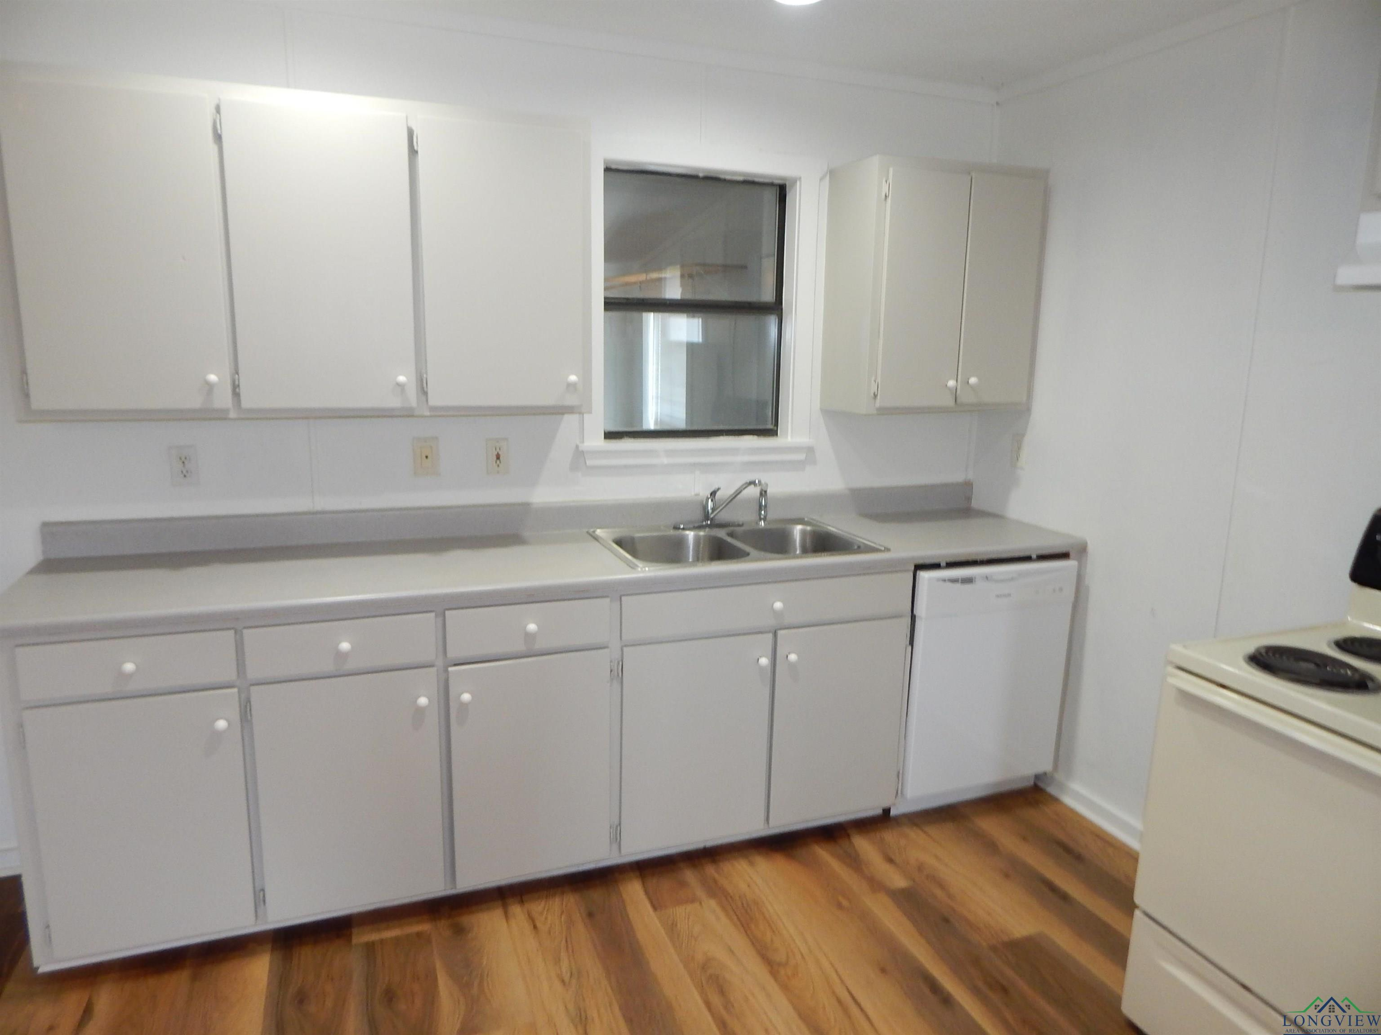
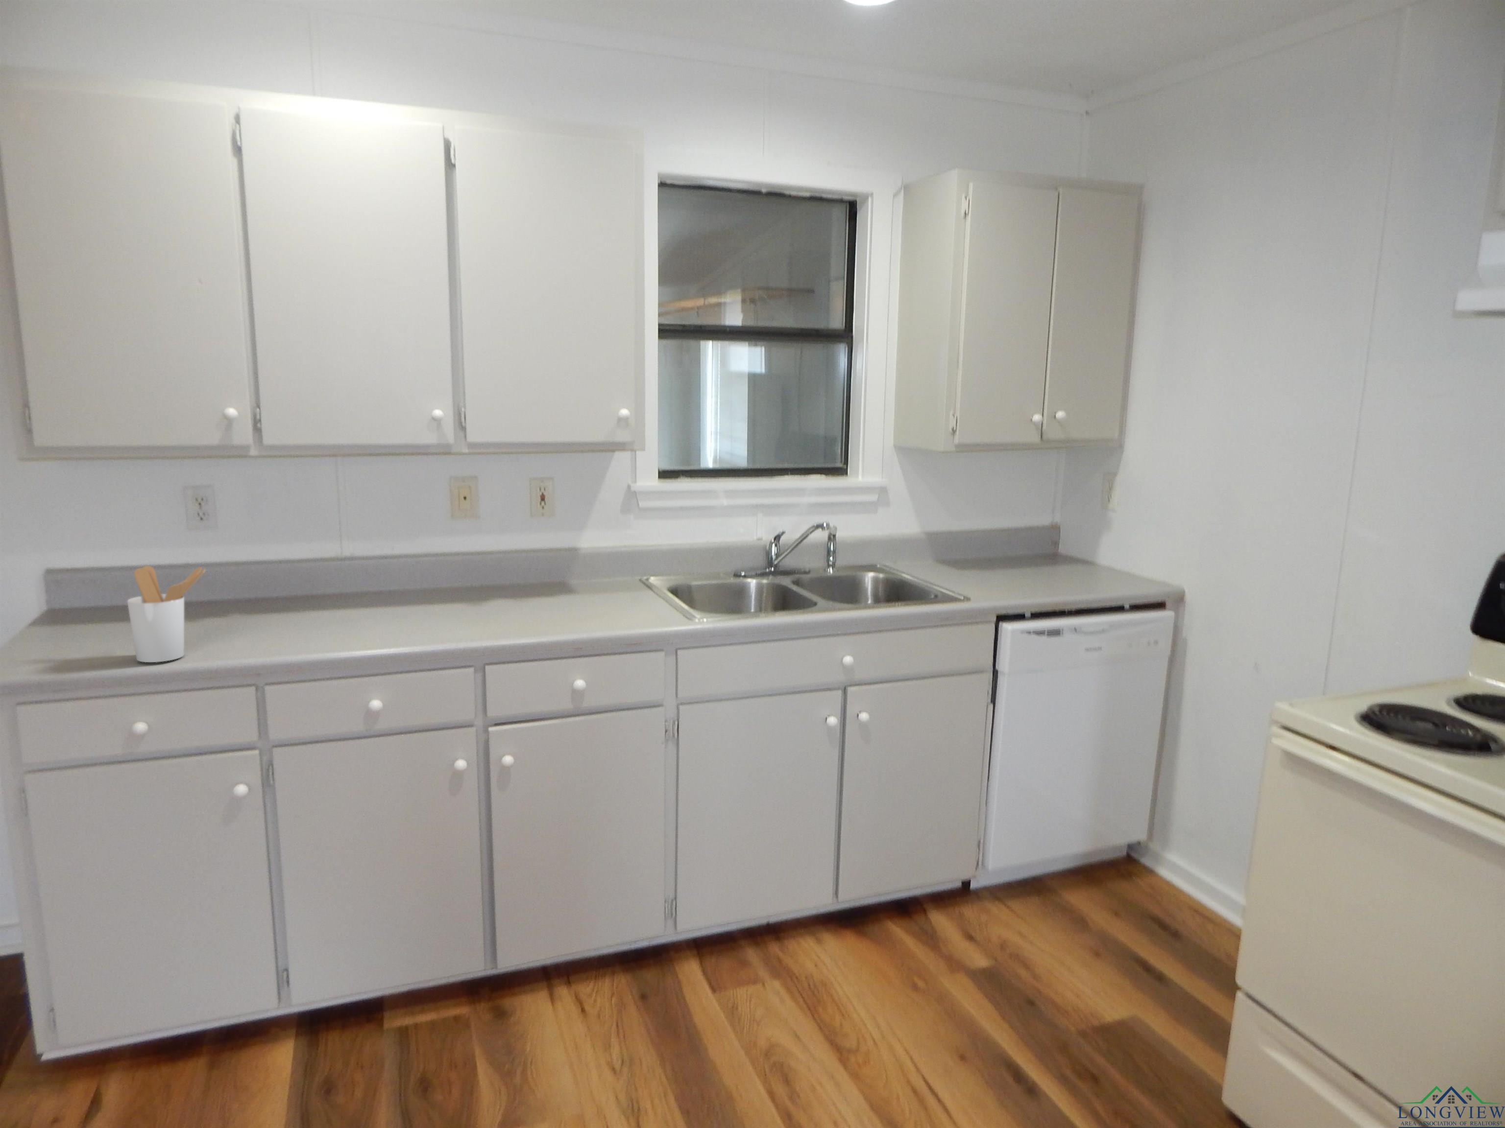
+ utensil holder (171, 611)
